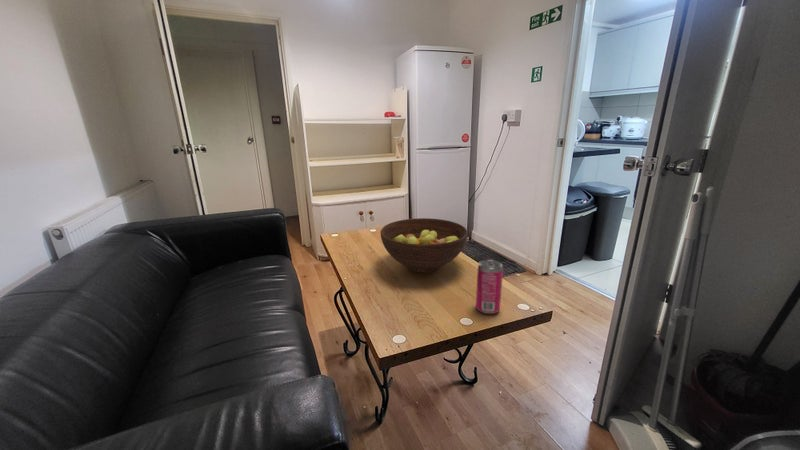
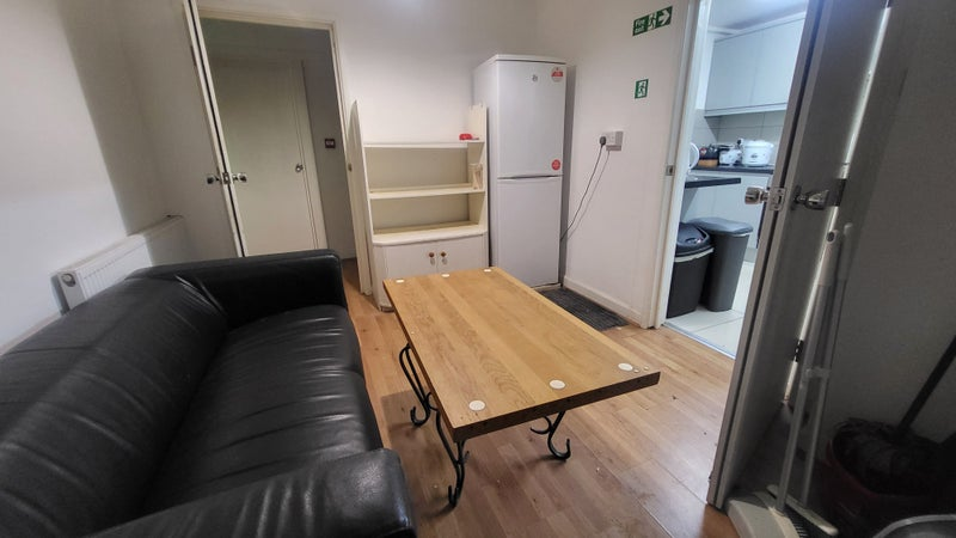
- beverage can (489, 286)
- fruit bowl (423, 248)
